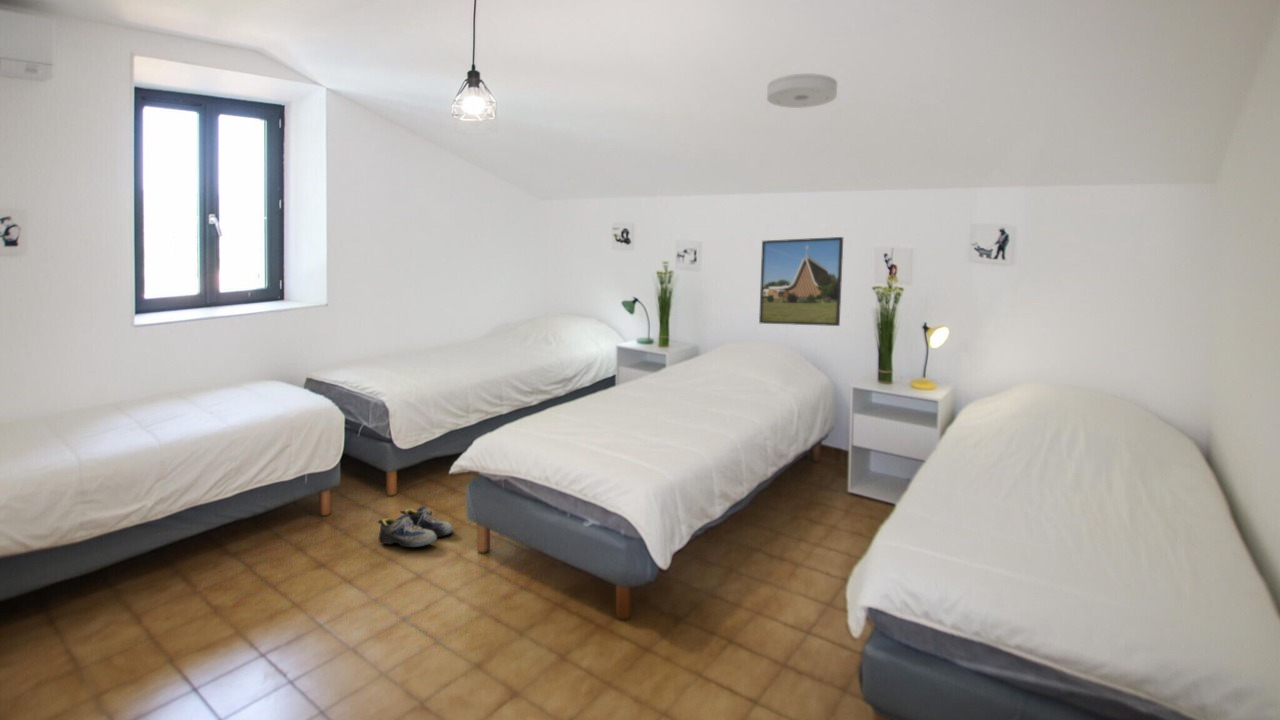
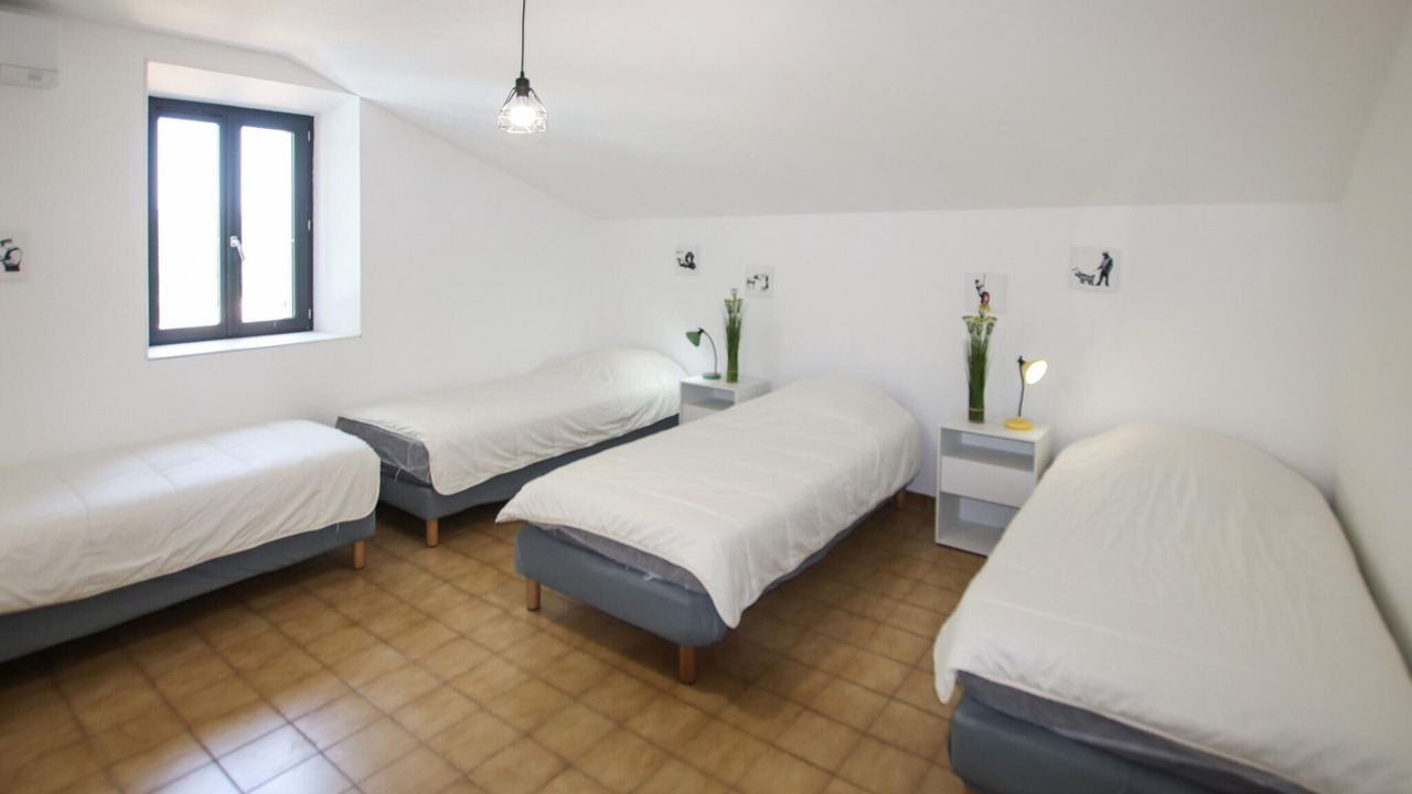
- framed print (799, 281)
- smoke detector (801, 91)
- shoe (416, 524)
